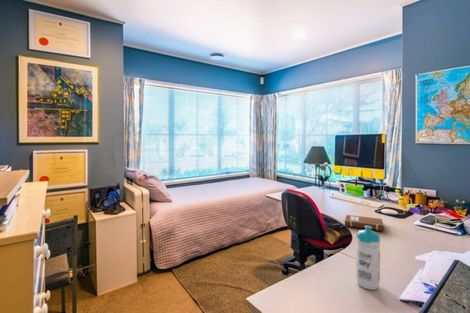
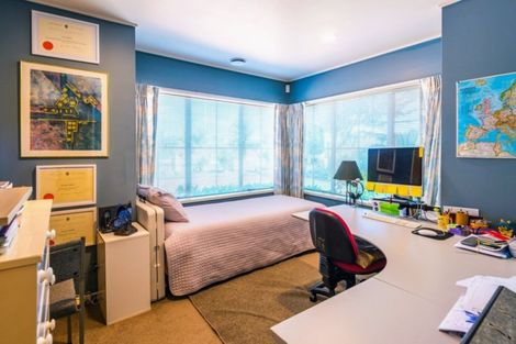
- notebook (362, 222)
- water bottle (367, 255)
